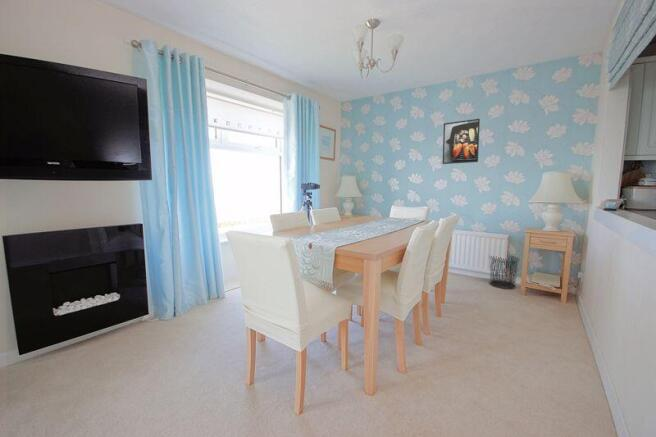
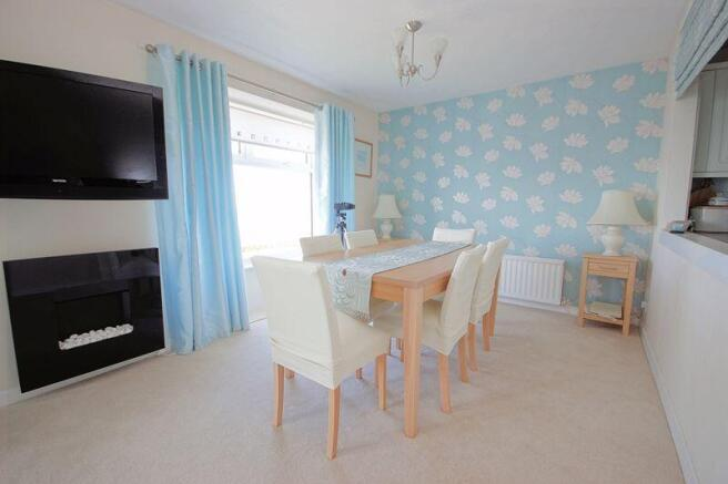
- waste bin (503, 271)
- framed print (460, 142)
